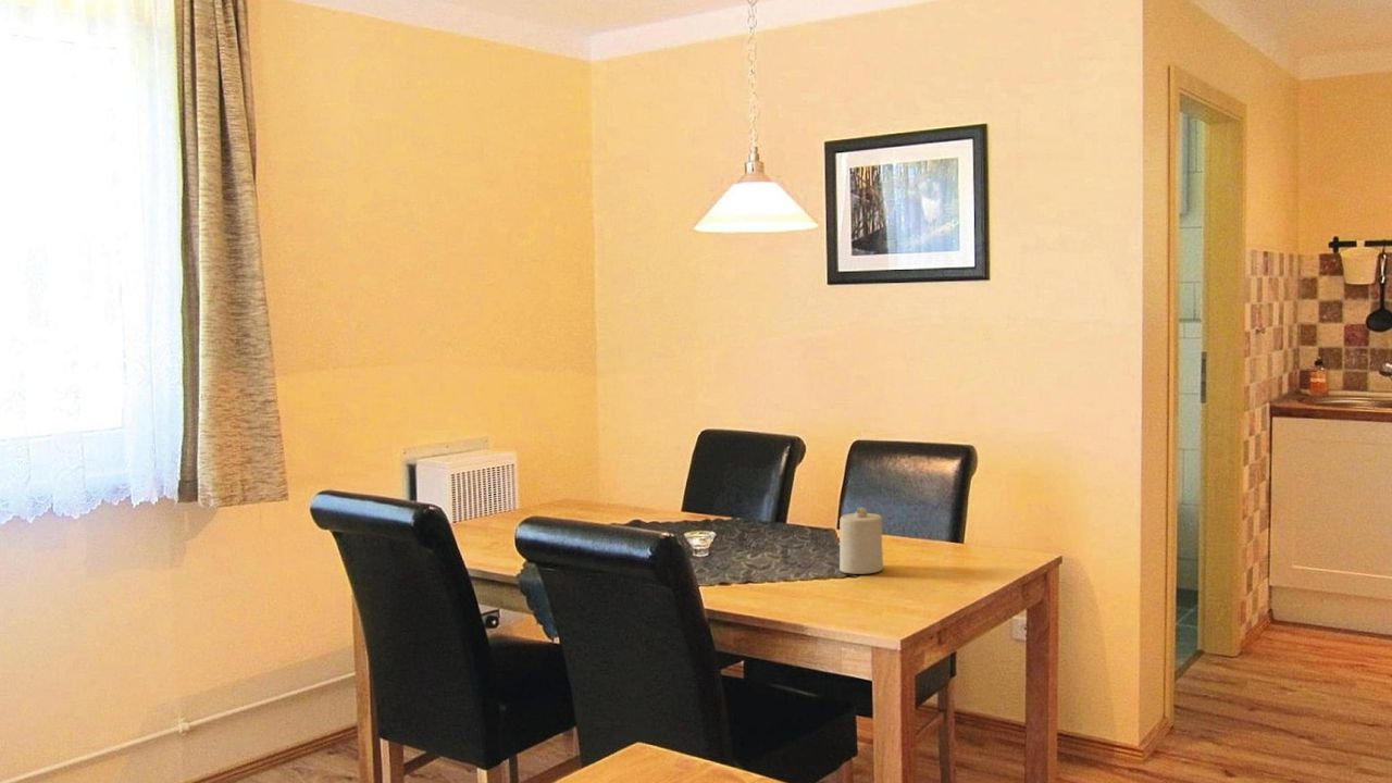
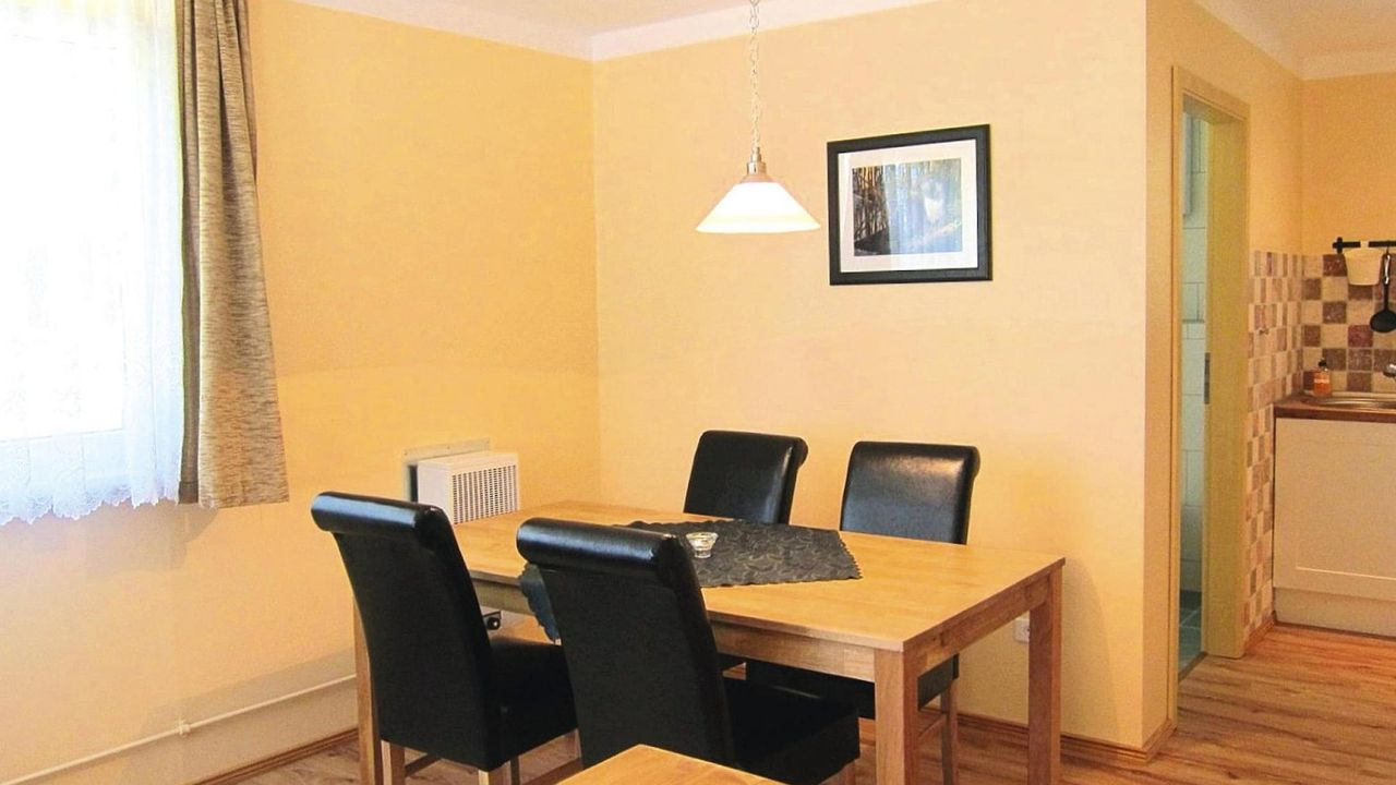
- candle (860, 537)
